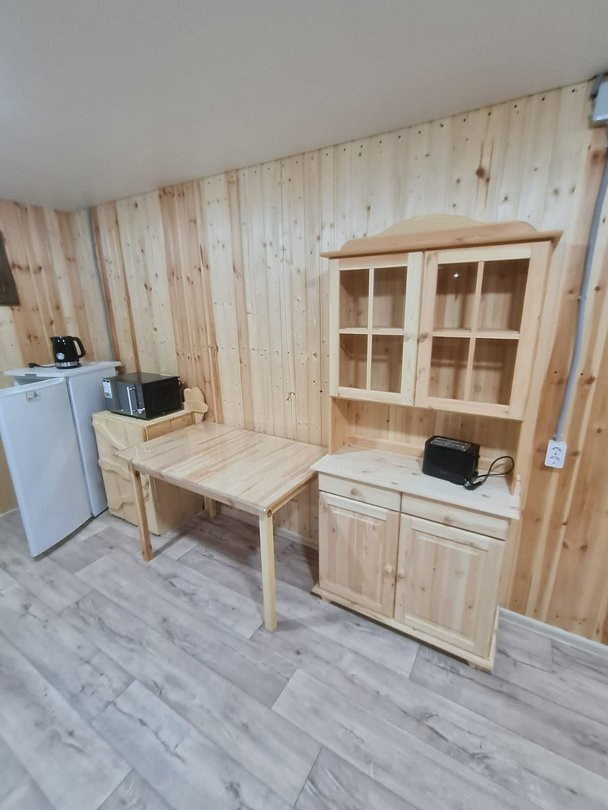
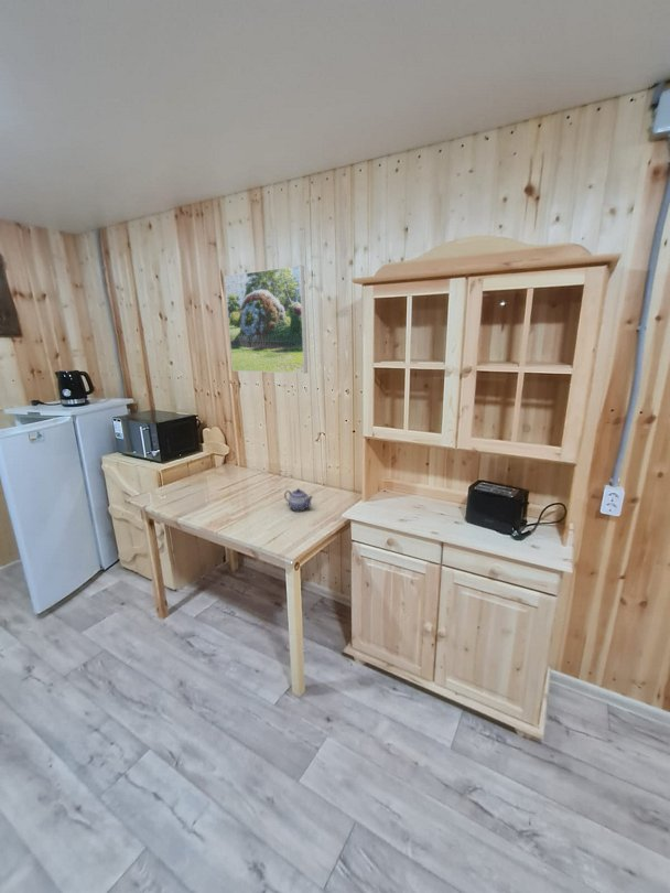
+ teapot (299, 498)
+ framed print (264, 323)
